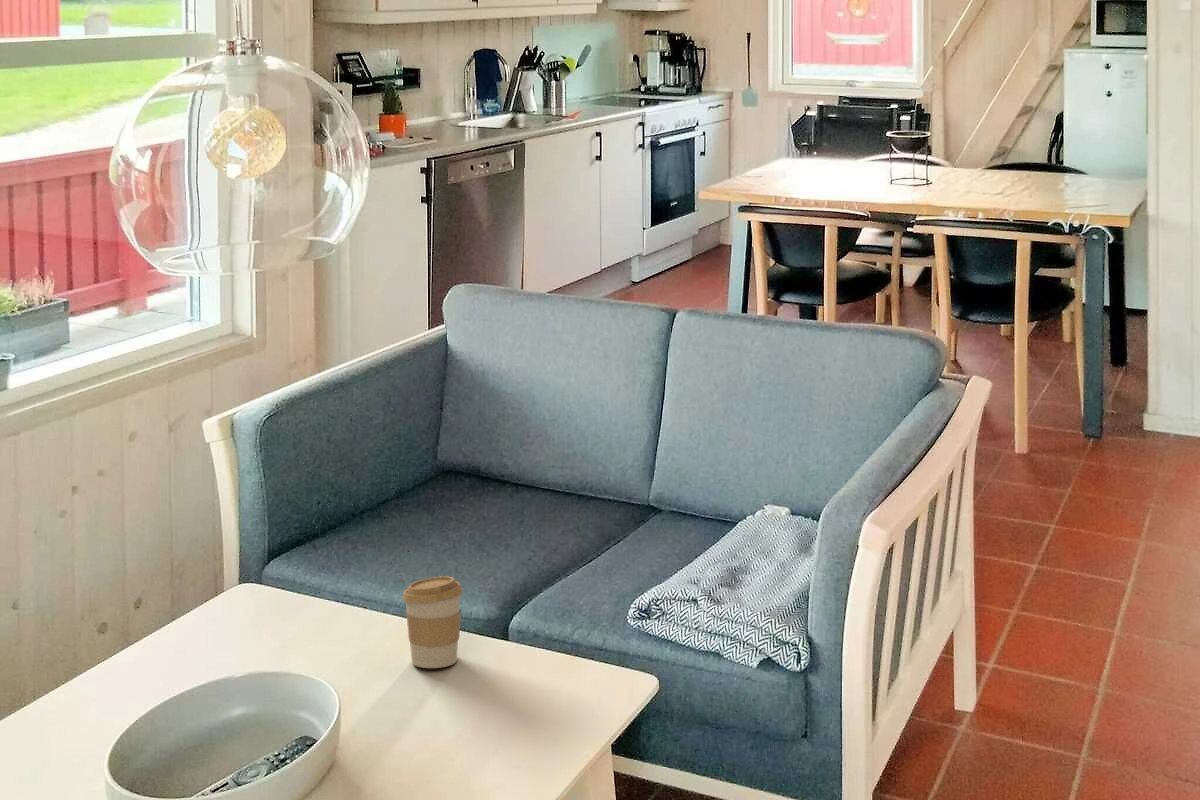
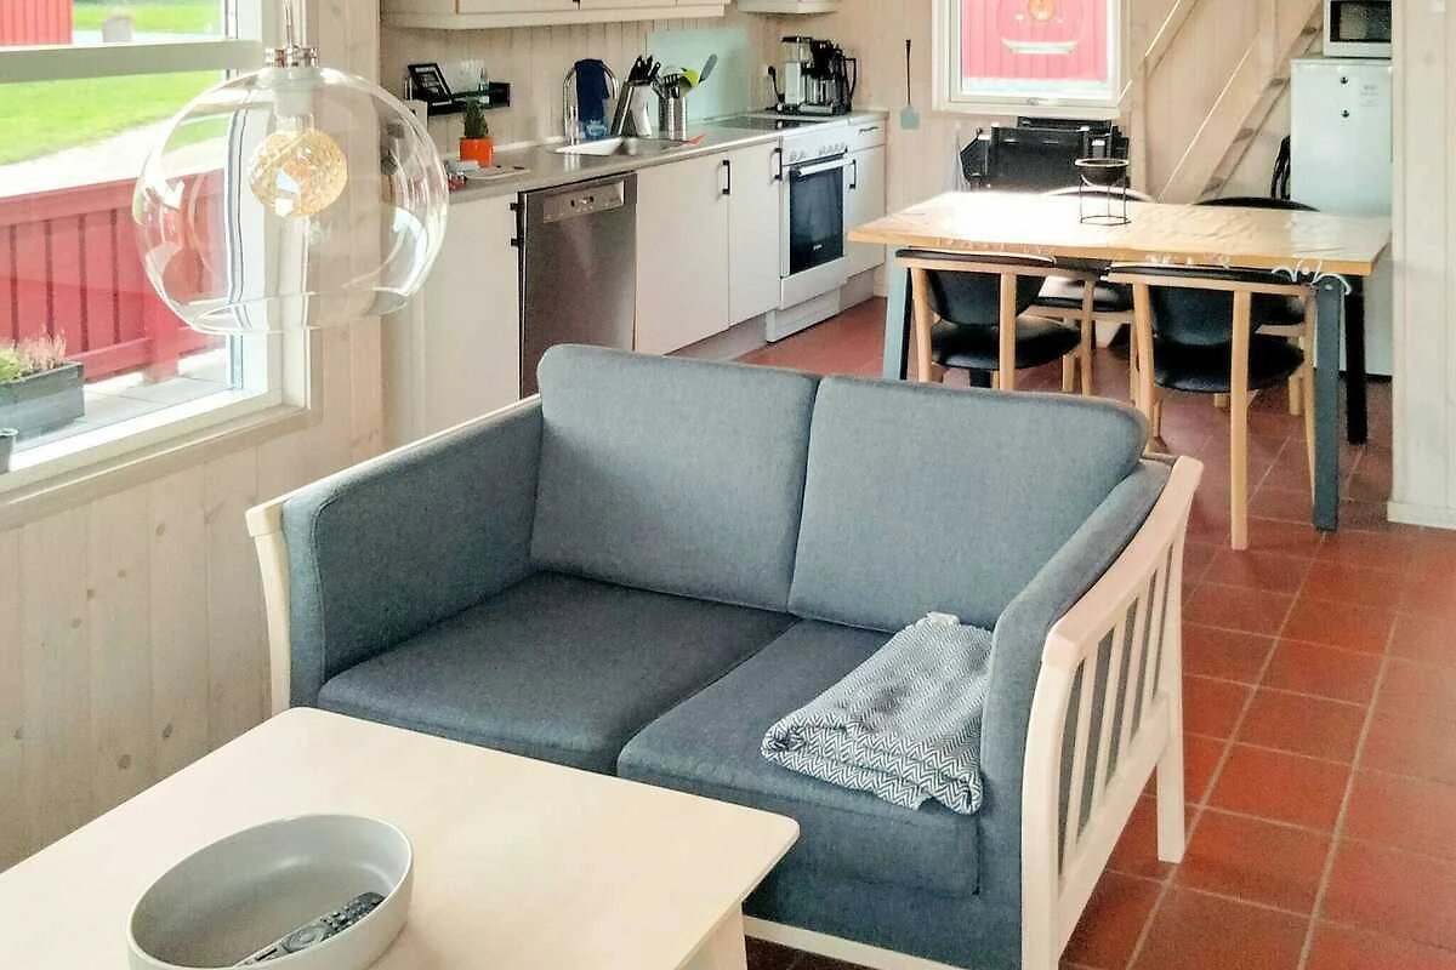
- coffee cup (433, 620)
